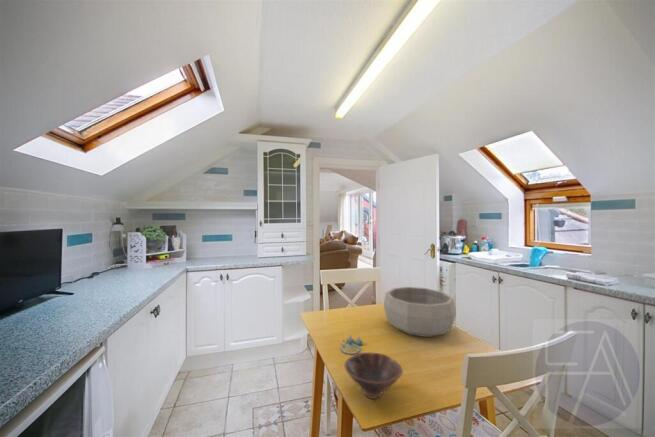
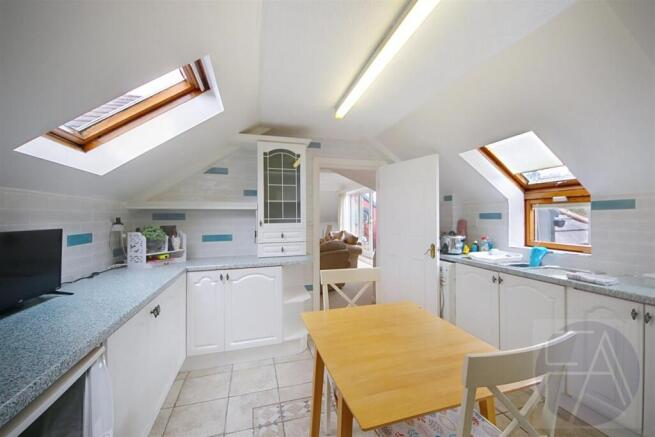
- salt and pepper shaker set (351, 343)
- decorative bowl (418, 310)
- bowl (372, 378)
